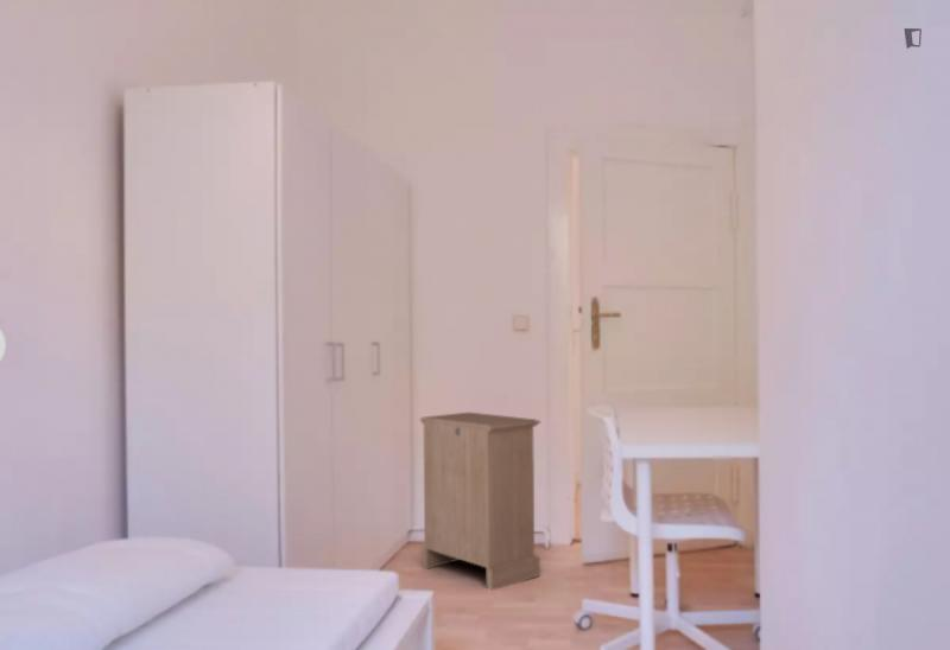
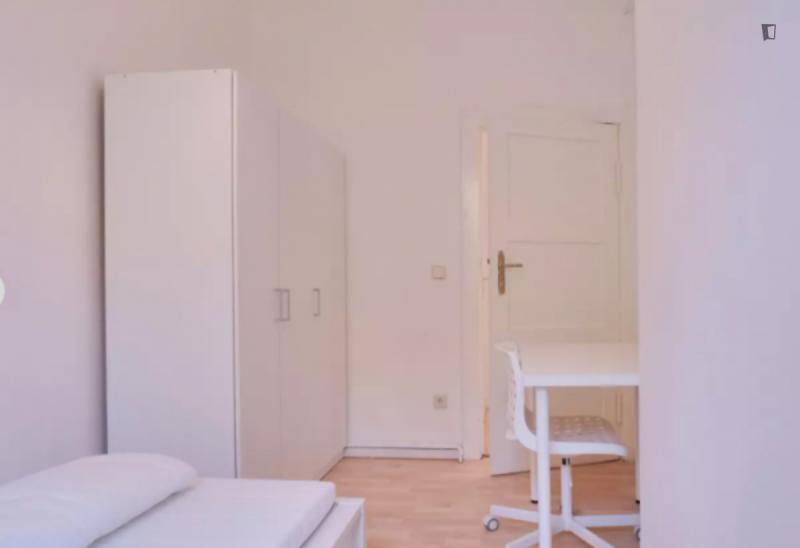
- cabinet (479, 495)
